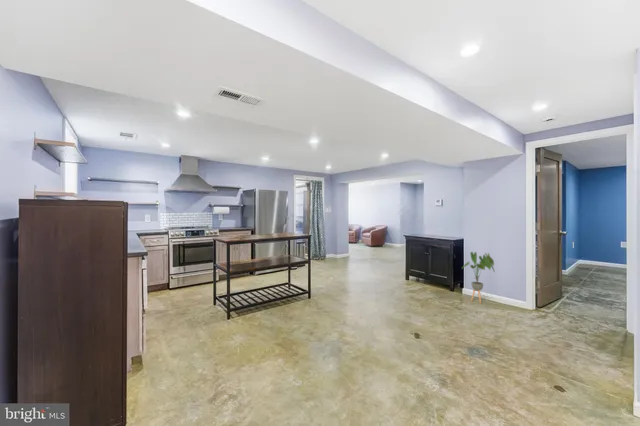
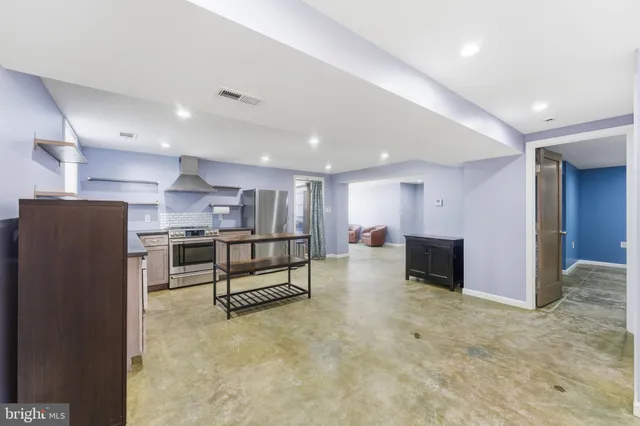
- house plant (479, 275)
